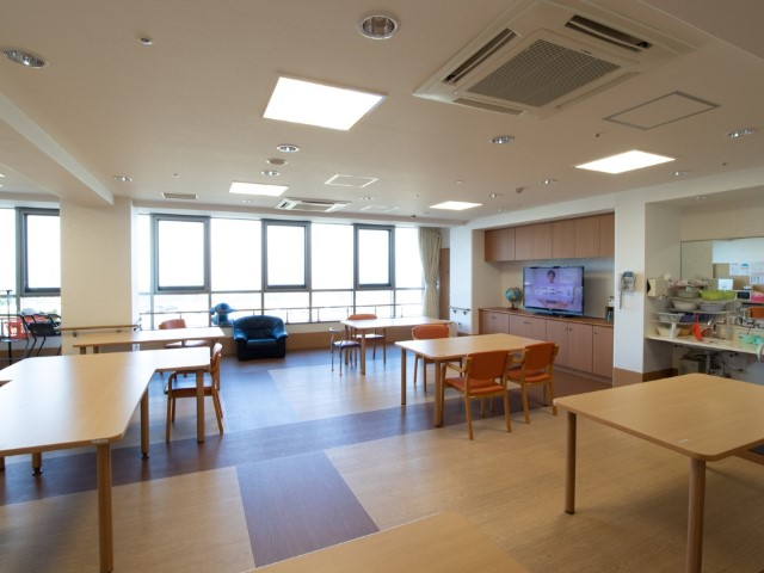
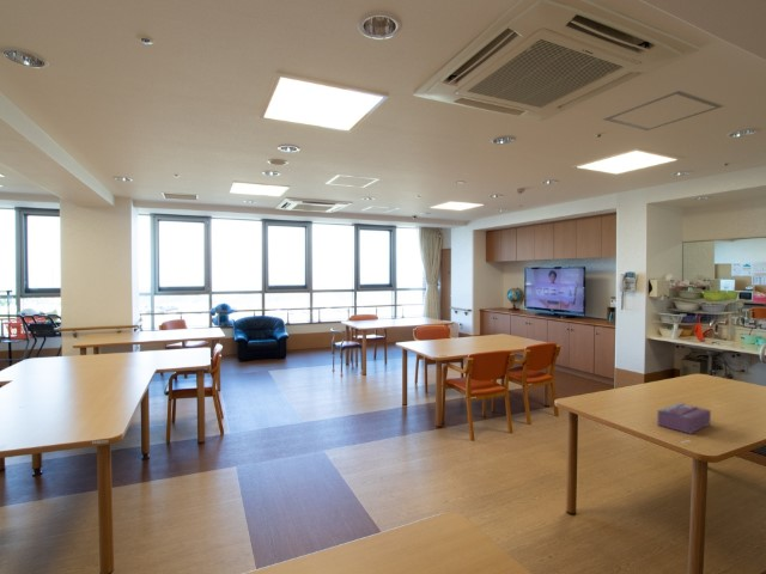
+ tissue box (683, 416)
